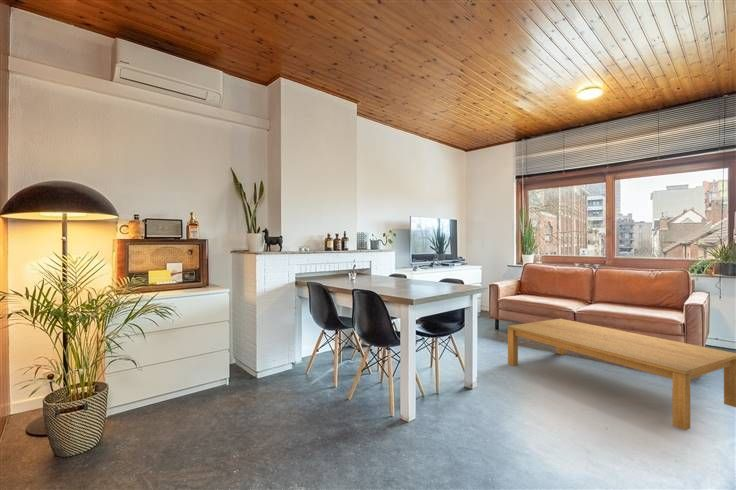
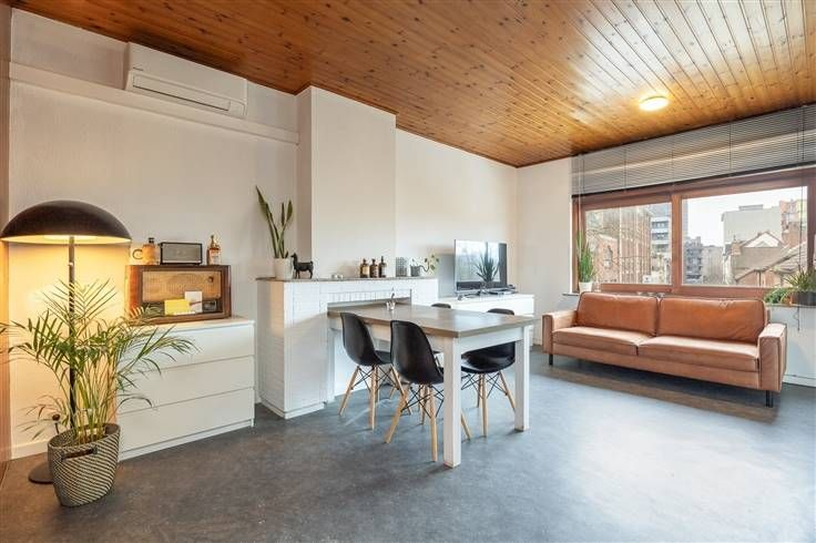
- coffee table (606, 359)
